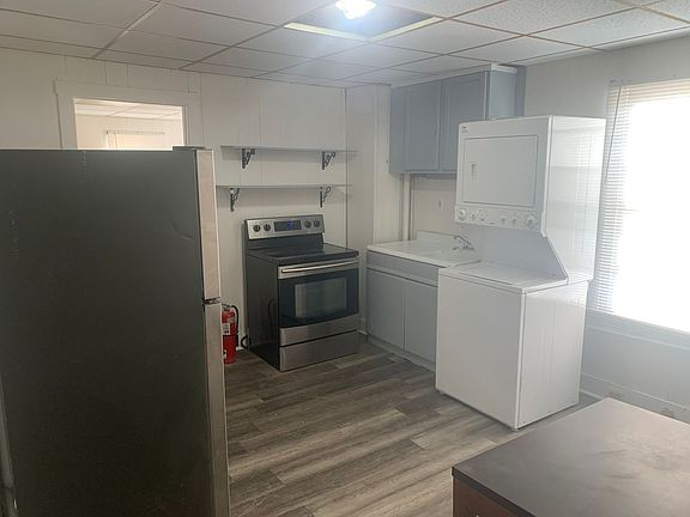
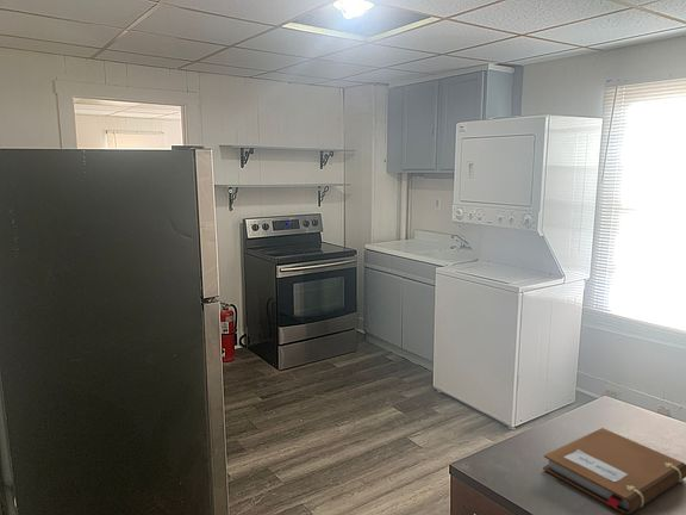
+ notebook (613, 467)
